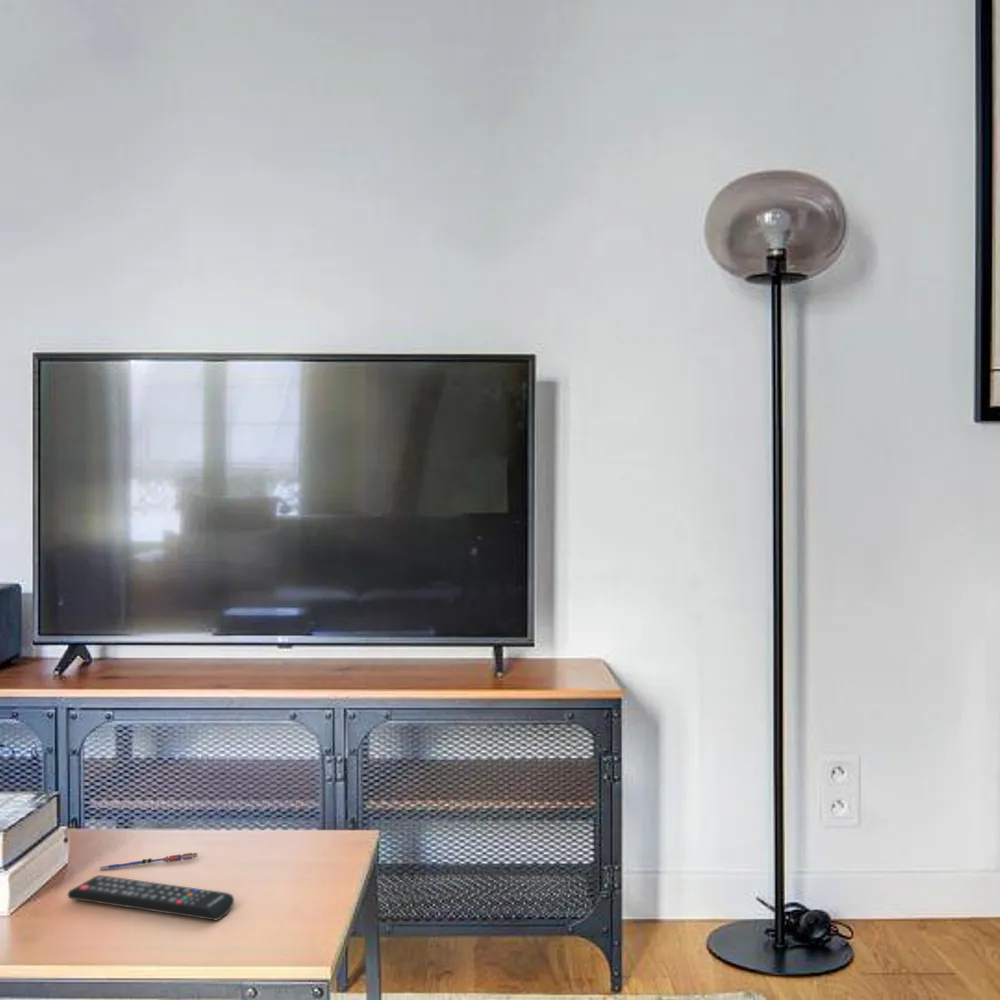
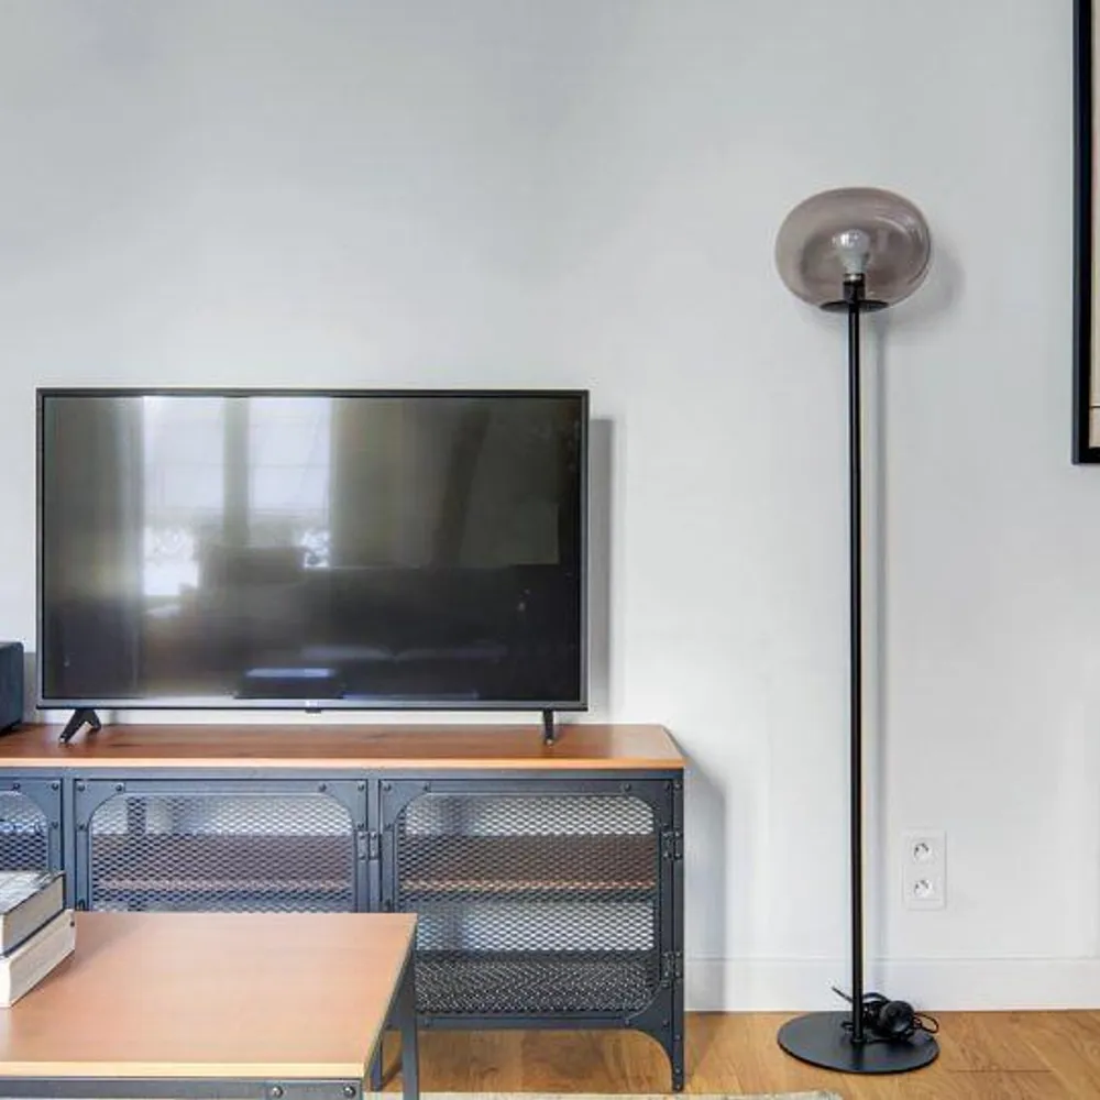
- remote control (150, 898)
- pen (149, 860)
